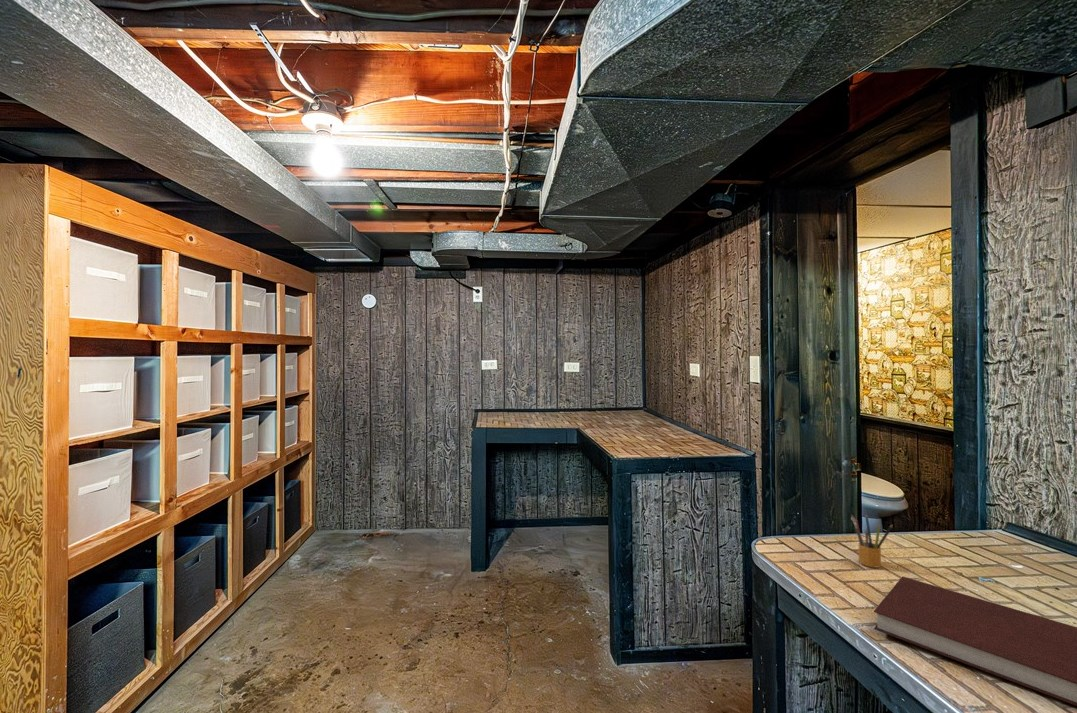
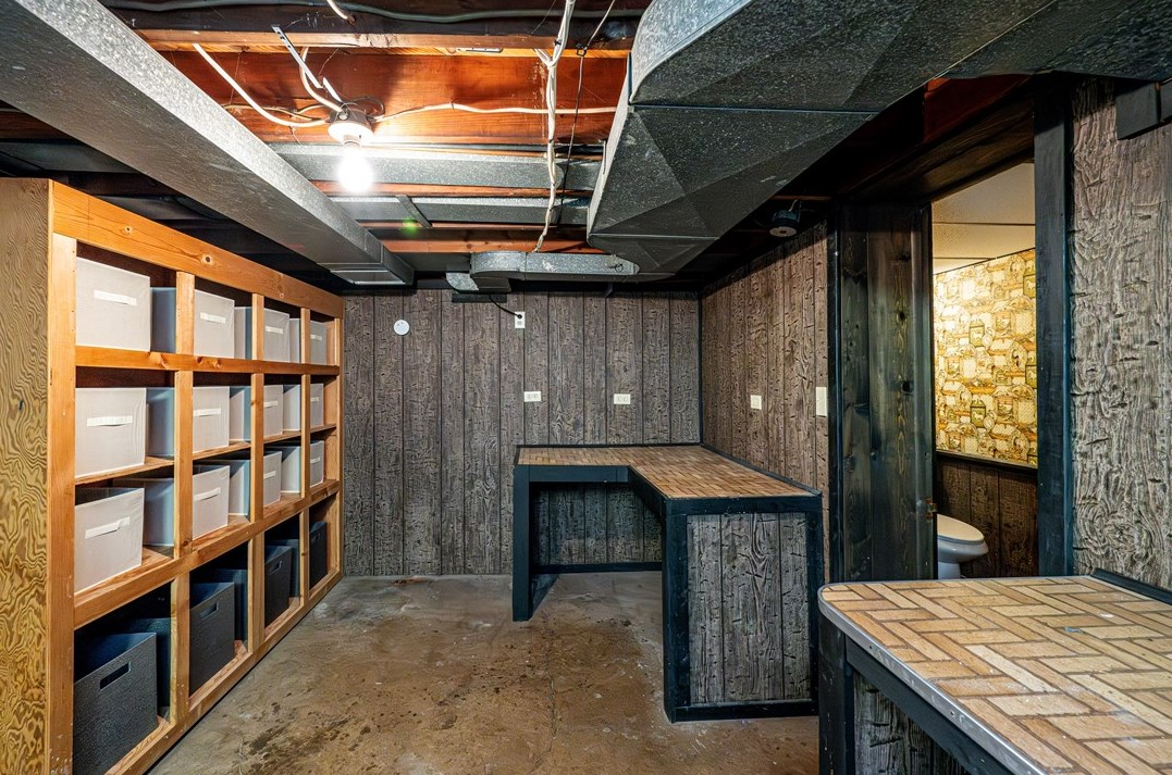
- notebook (985, 632)
- pencil box (871, 540)
